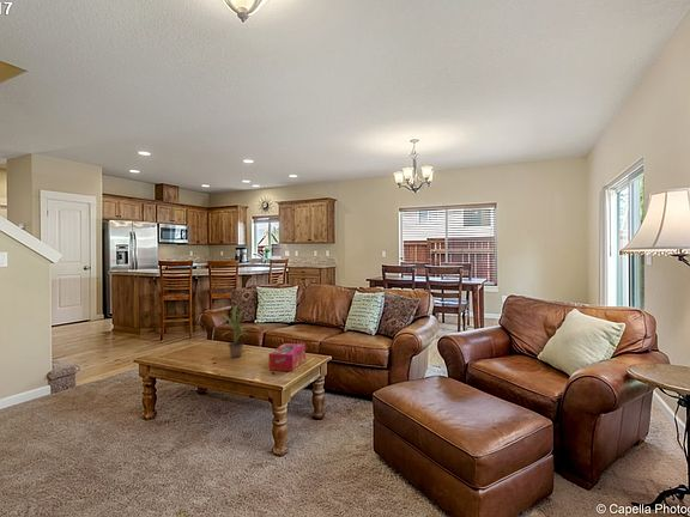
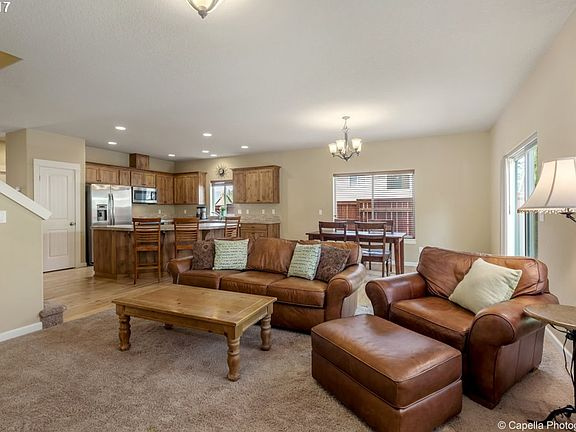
- potted plant (235, 330)
- tissue box (288, 355)
